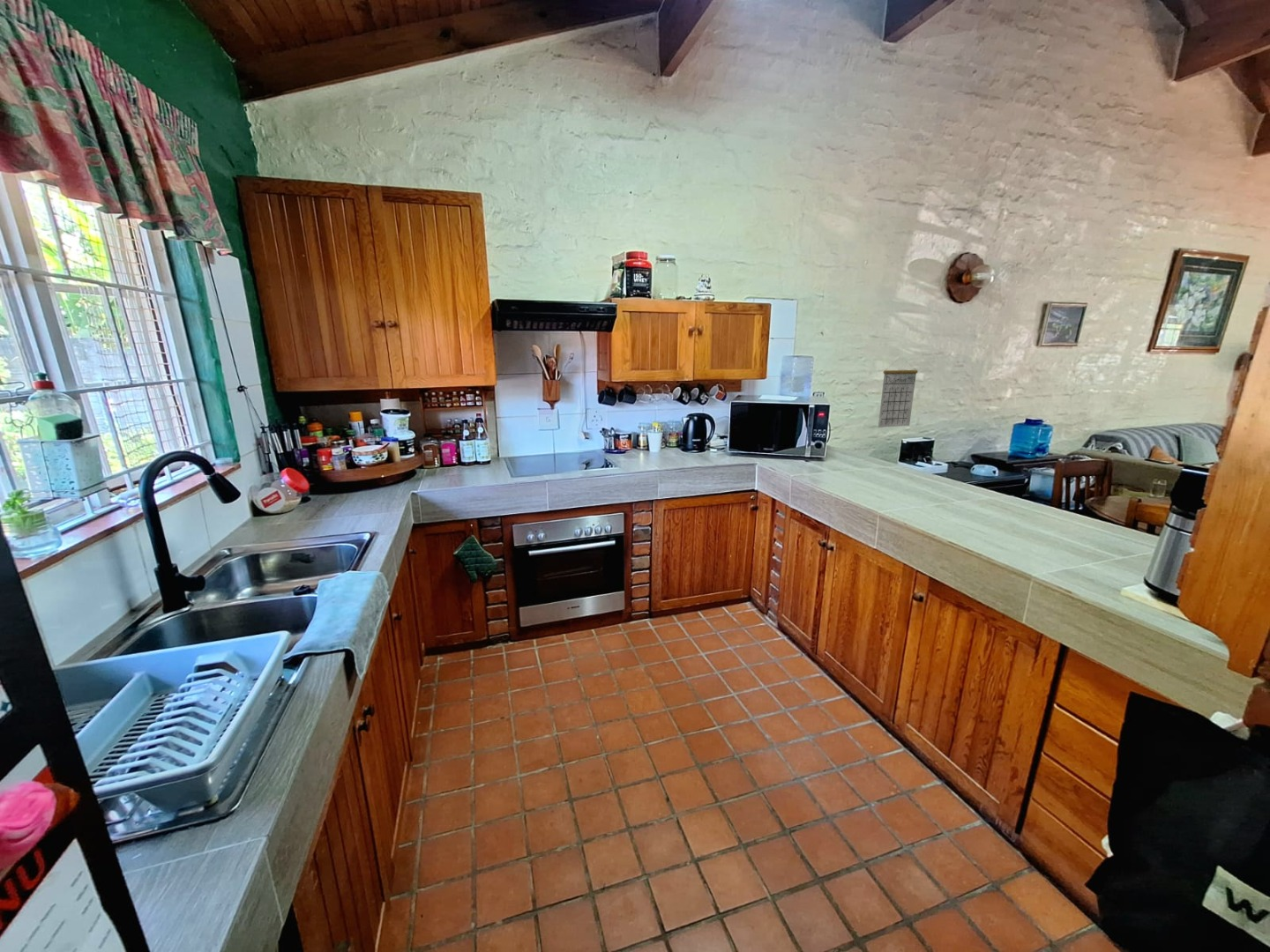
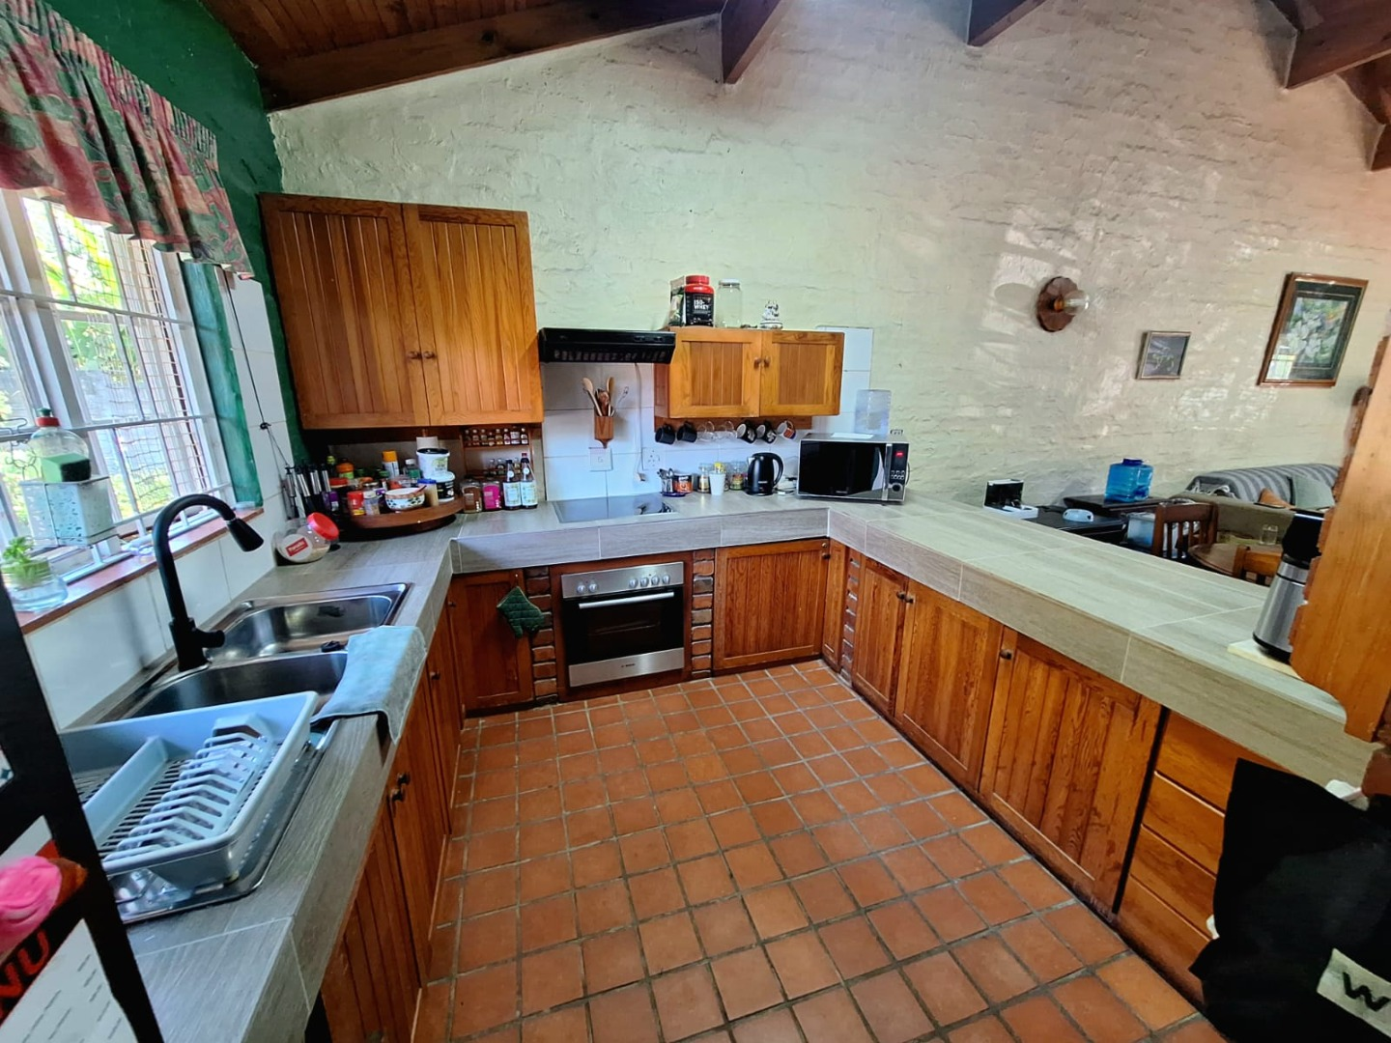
- calendar (898, 391)
